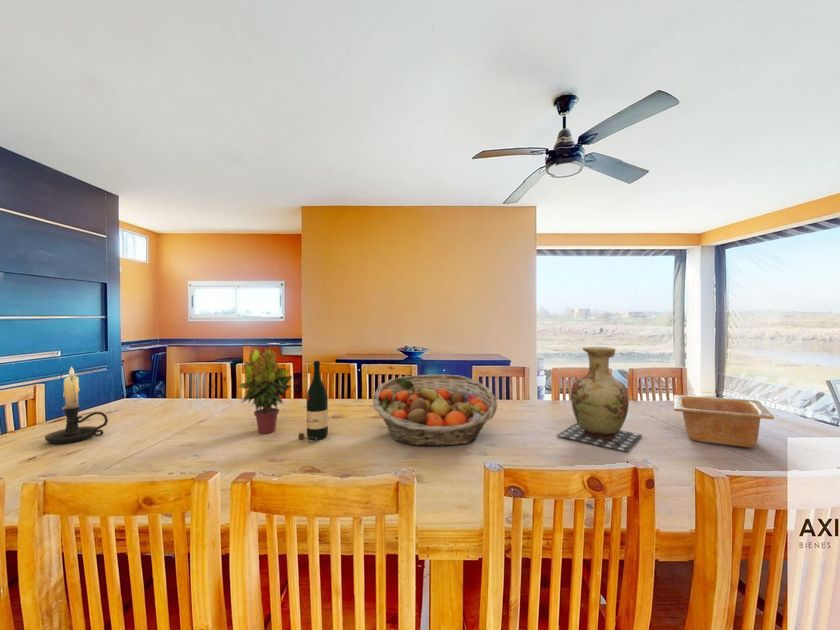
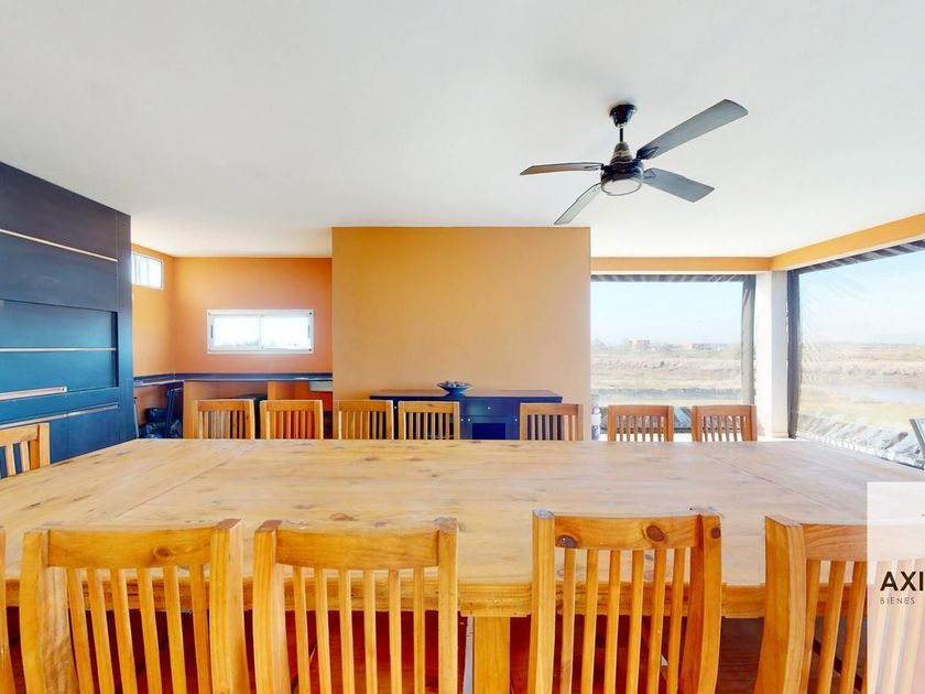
- vase (599, 392)
- wine bottle (314, 400)
- serving bowl (717, 420)
- fruit basket (434, 407)
- candle holder (77, 401)
- potted plant (265, 388)
